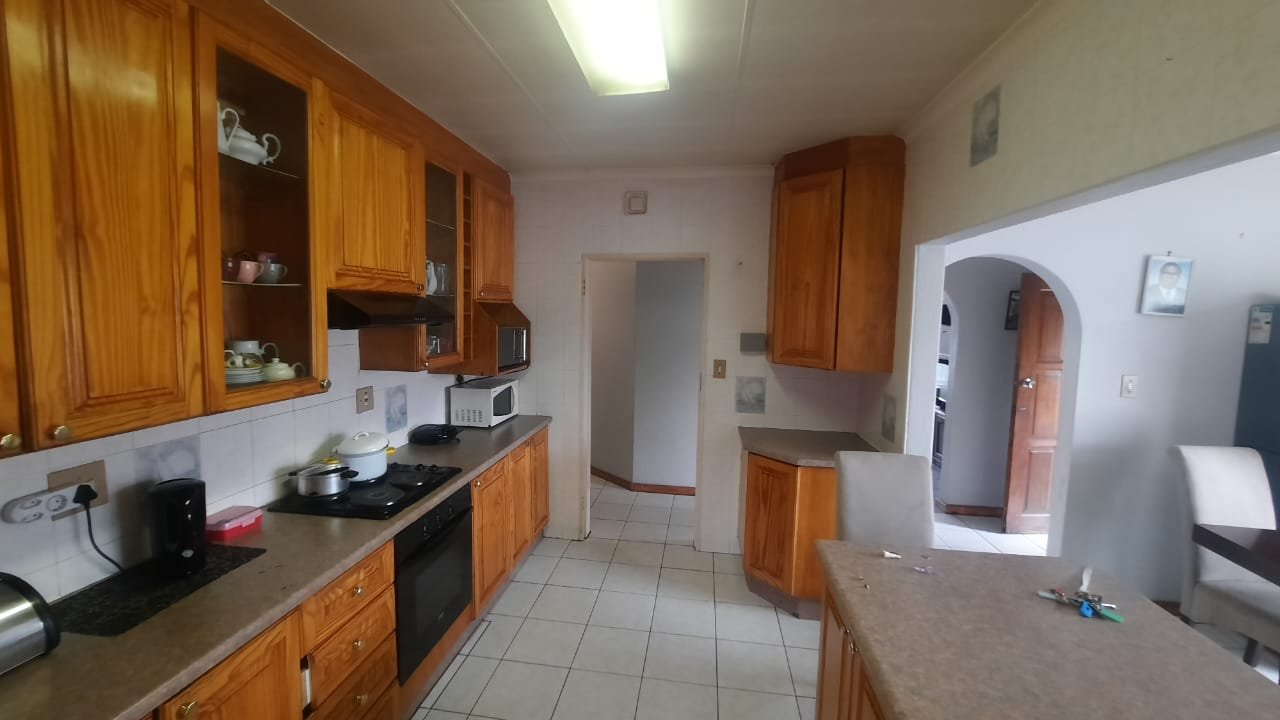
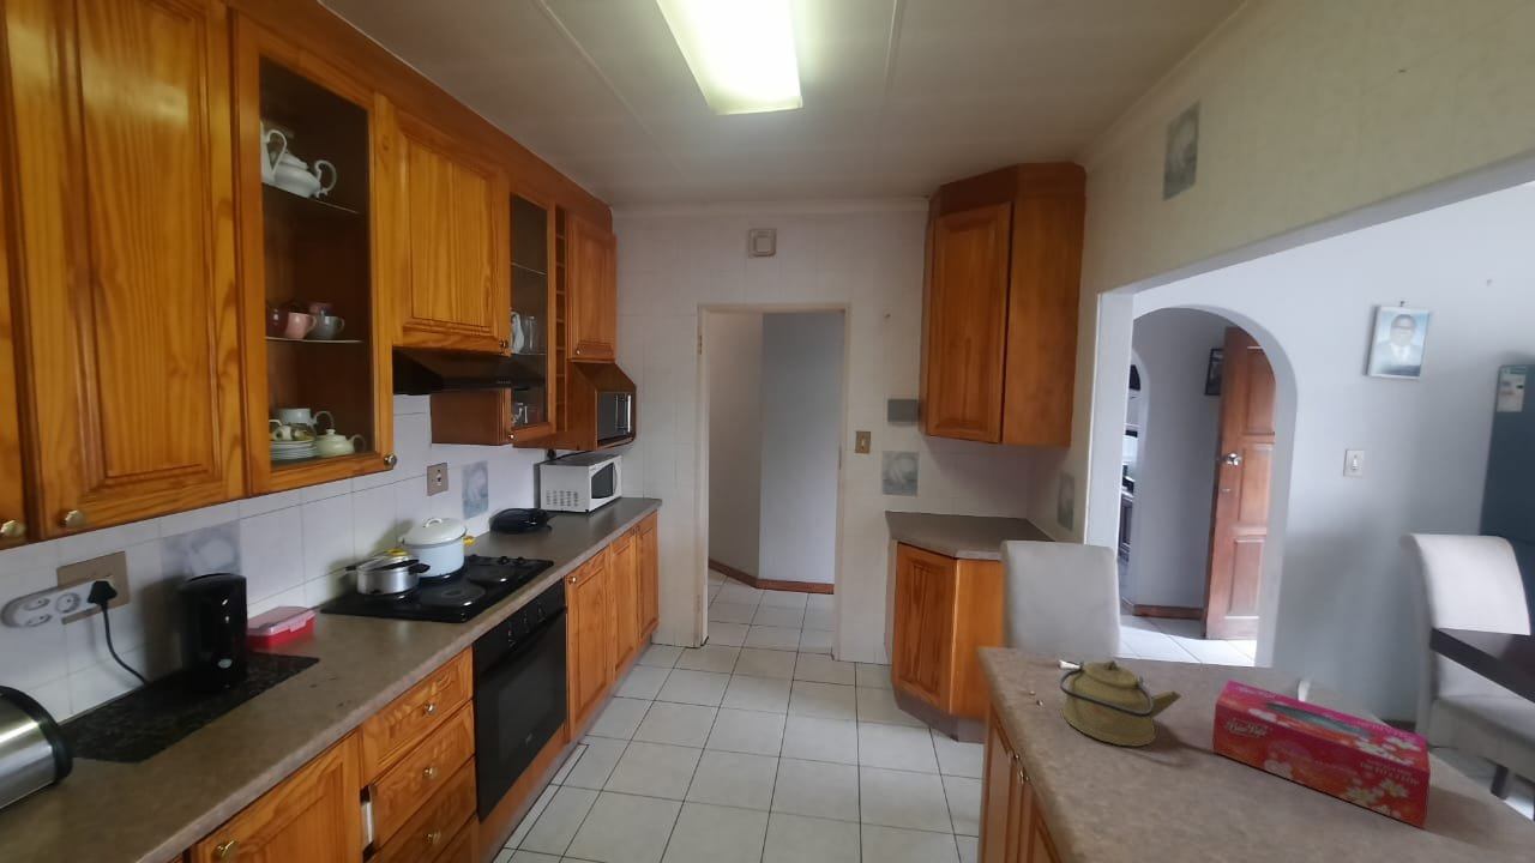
+ tissue box (1313, 744)
+ kettle (1119, 694)
